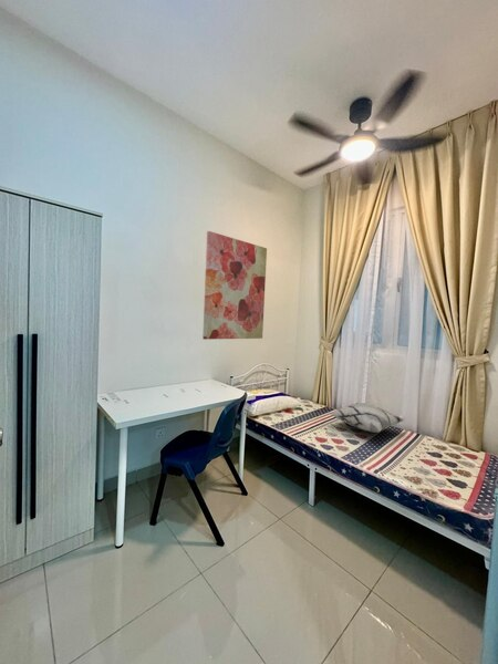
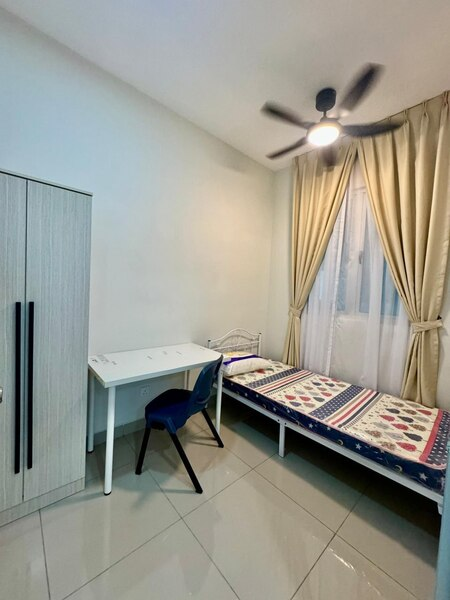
- decorative pillow (366, 416)
- wall art (237, 290)
